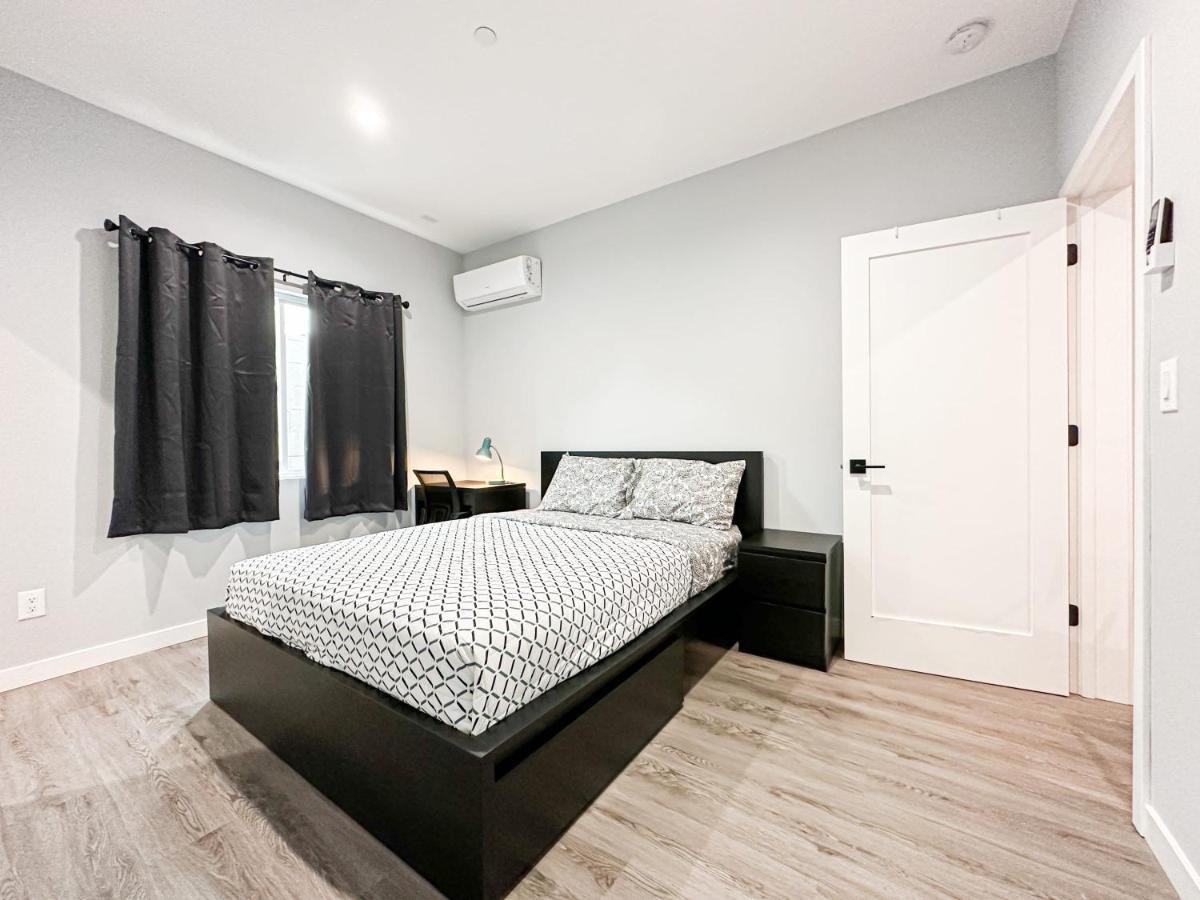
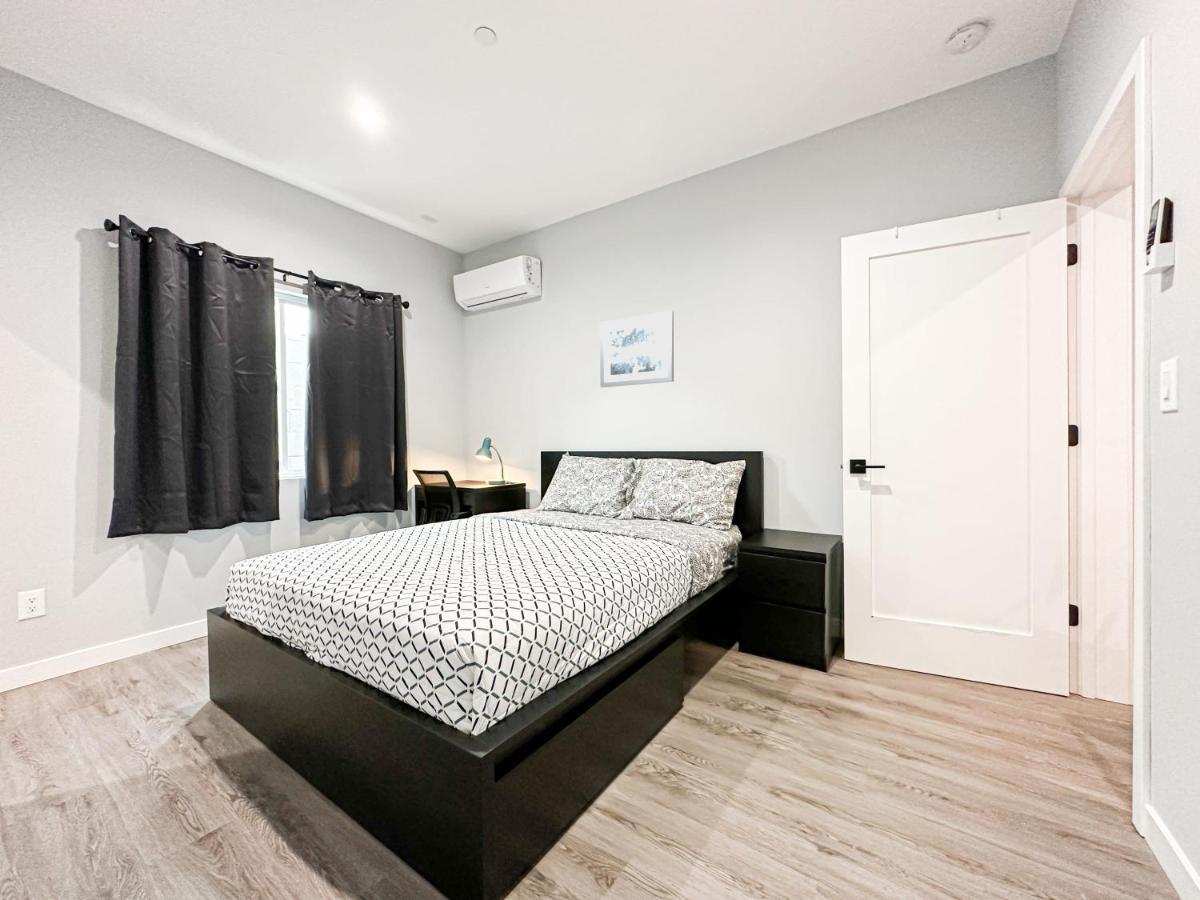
+ wall art (635, 350)
